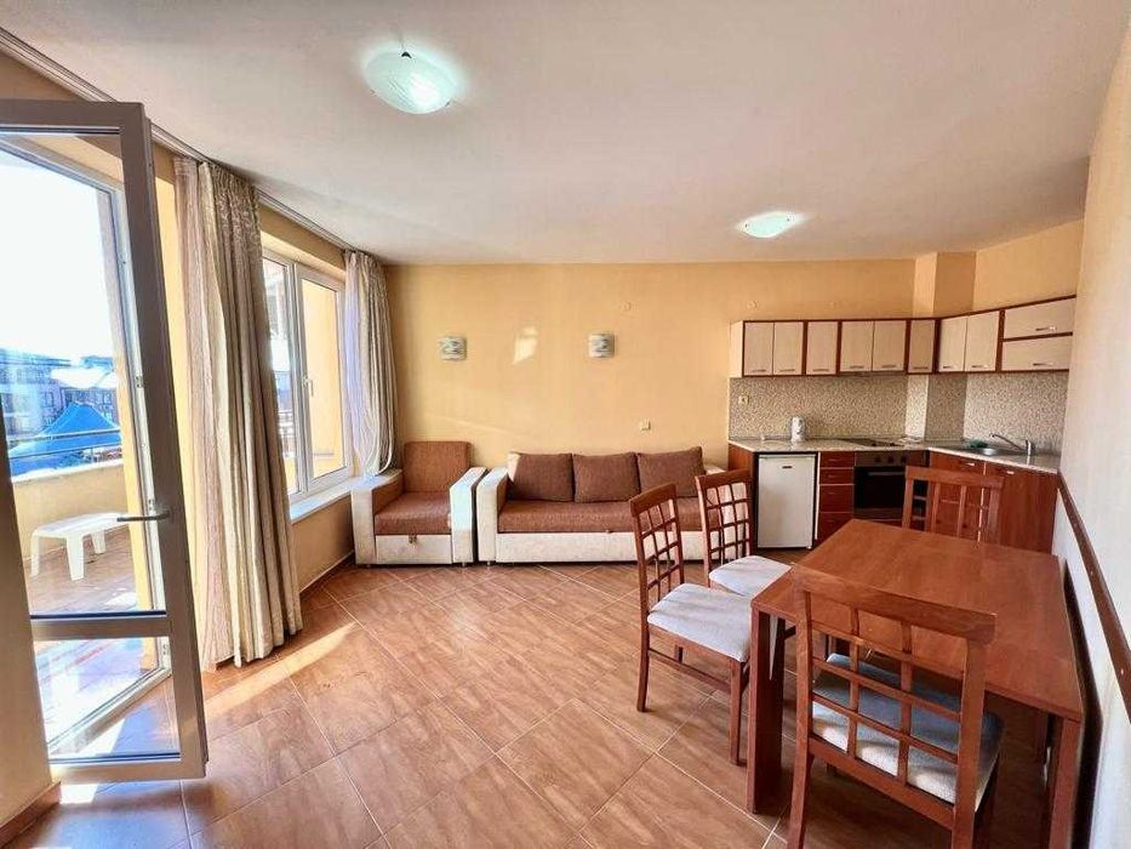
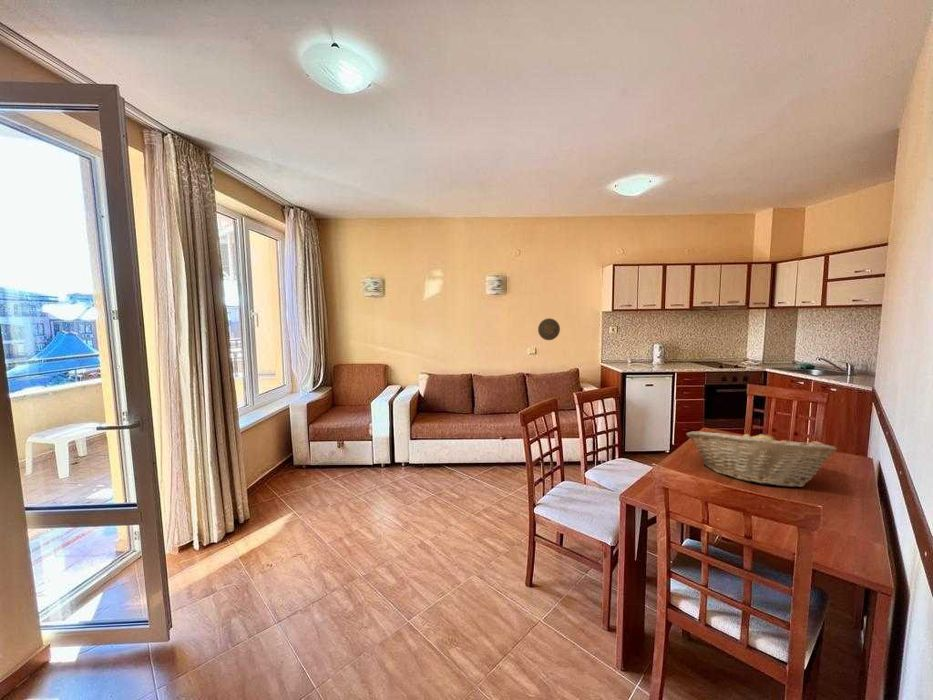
+ decorative plate (549, 329)
+ fruit basket (754, 450)
